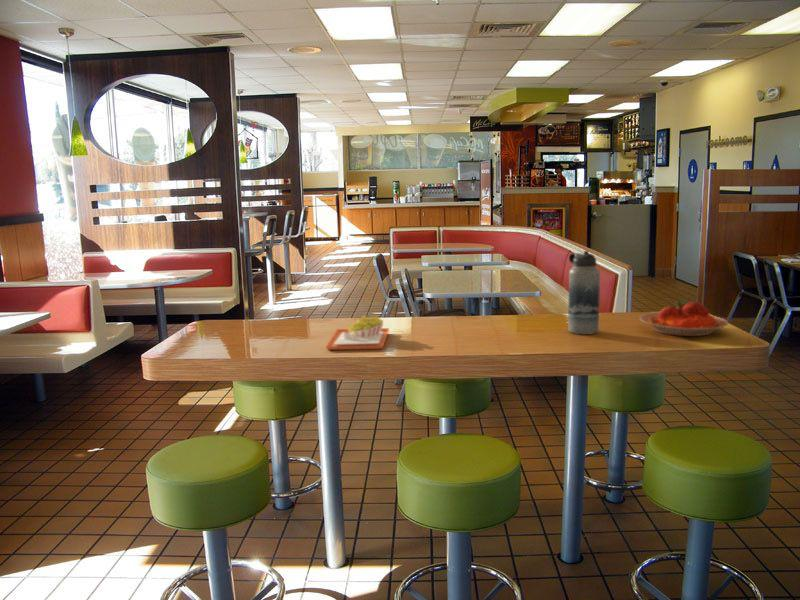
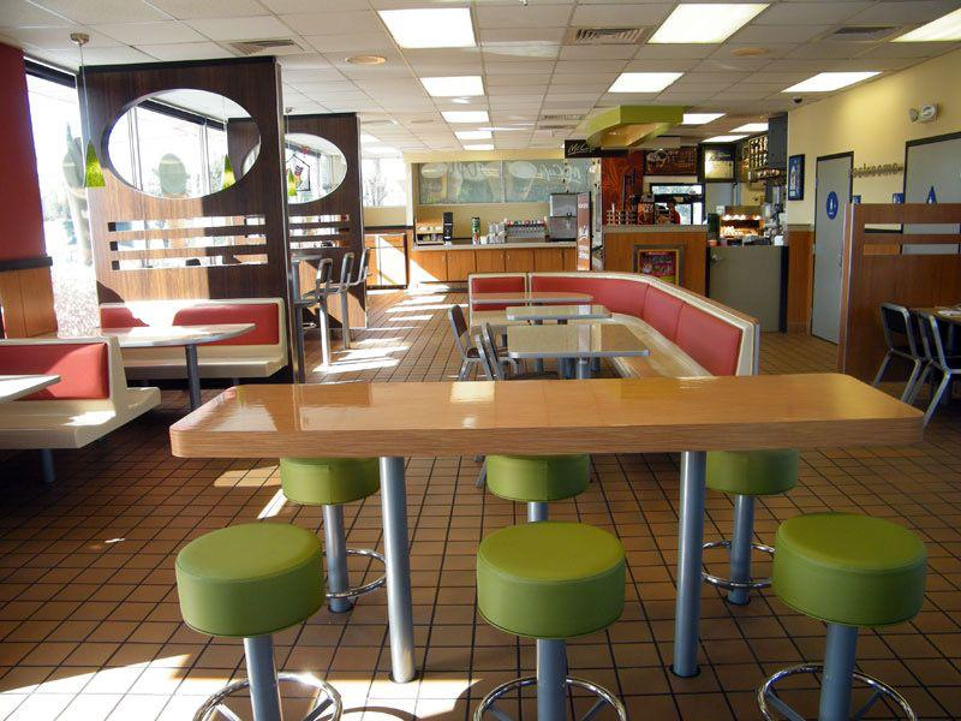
- plate (683, 315)
- french fries (359, 330)
- water bottle (583, 291)
